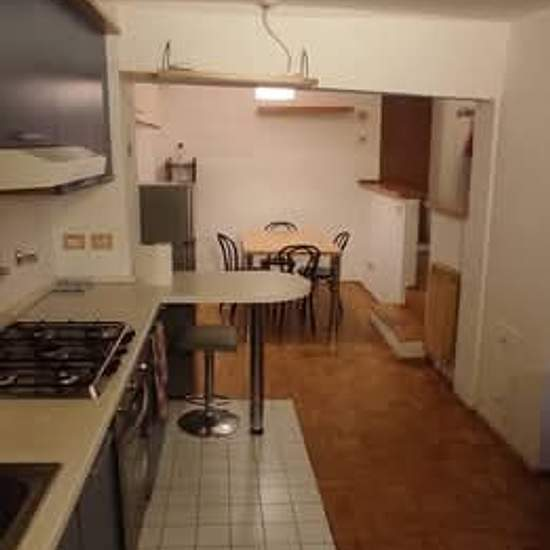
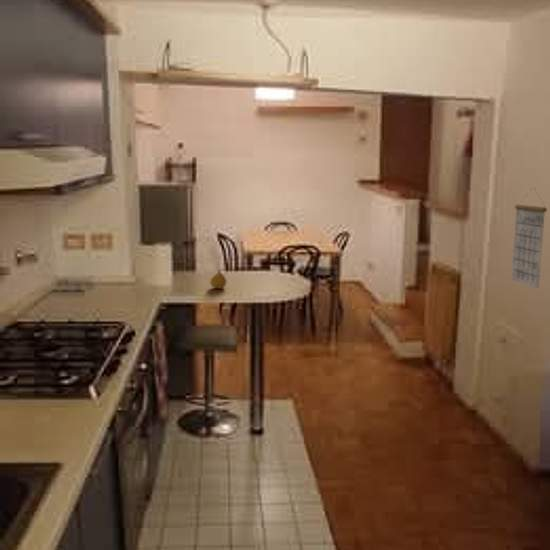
+ calendar (528, 236)
+ fruit (218, 278)
